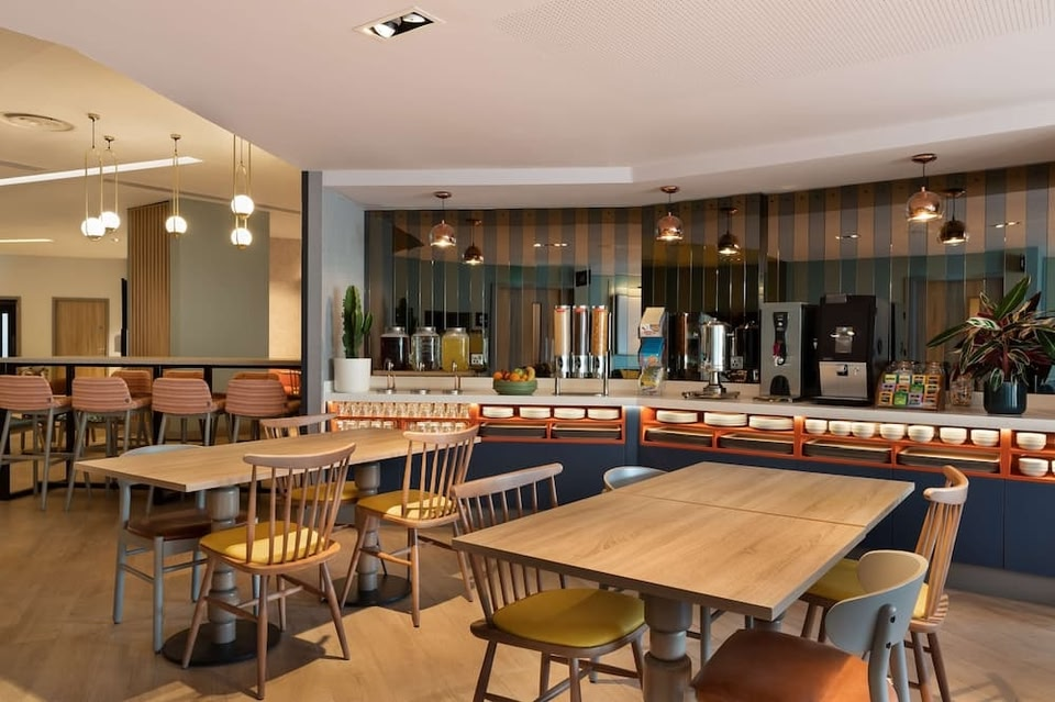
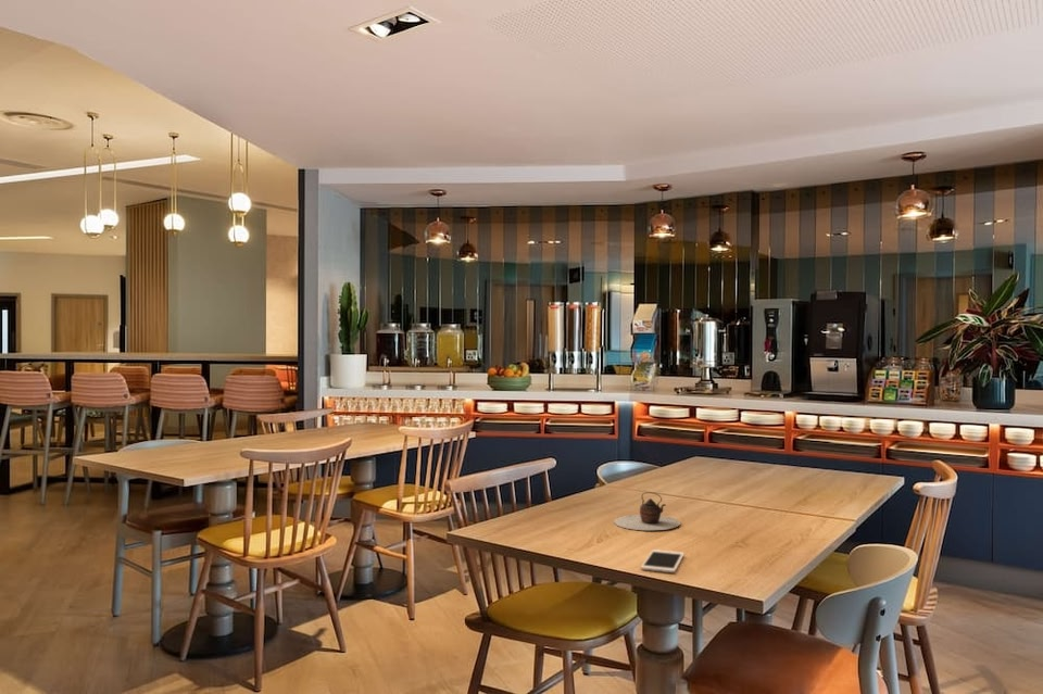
+ teapot (646, 507)
+ cell phone (663, 560)
